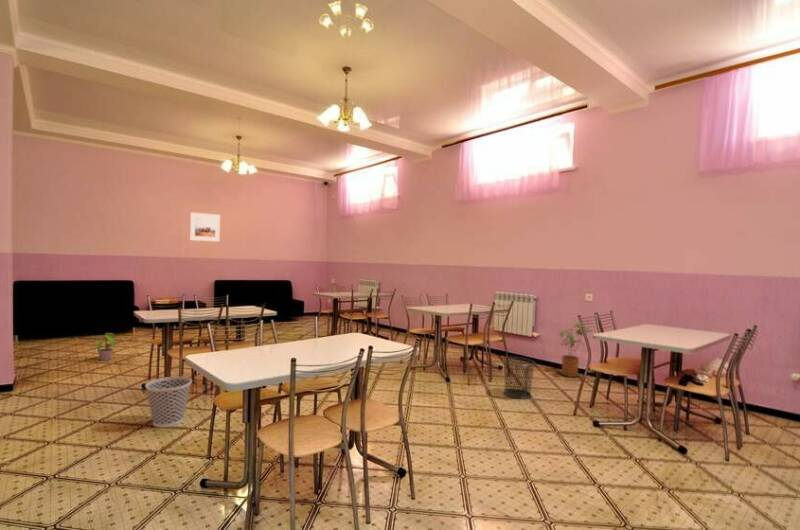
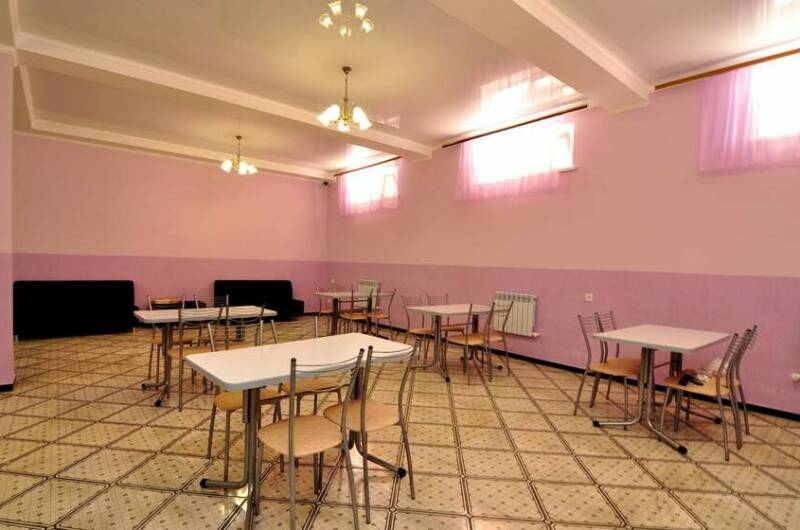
- potted plant (106, 346)
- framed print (205, 227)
- wastebasket (168, 402)
- waste bin (518, 377)
- house plant (571, 347)
